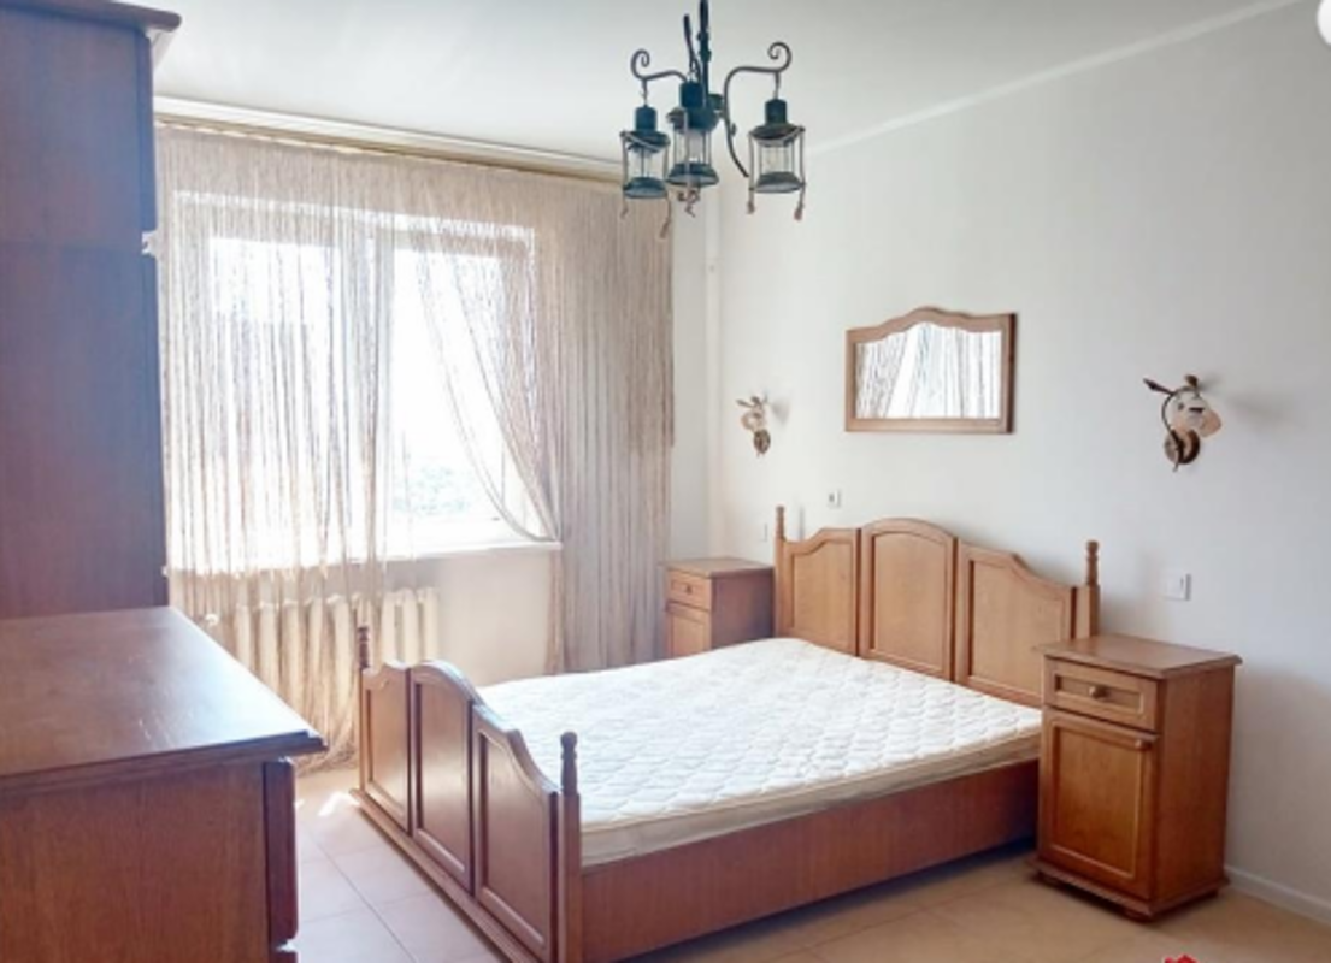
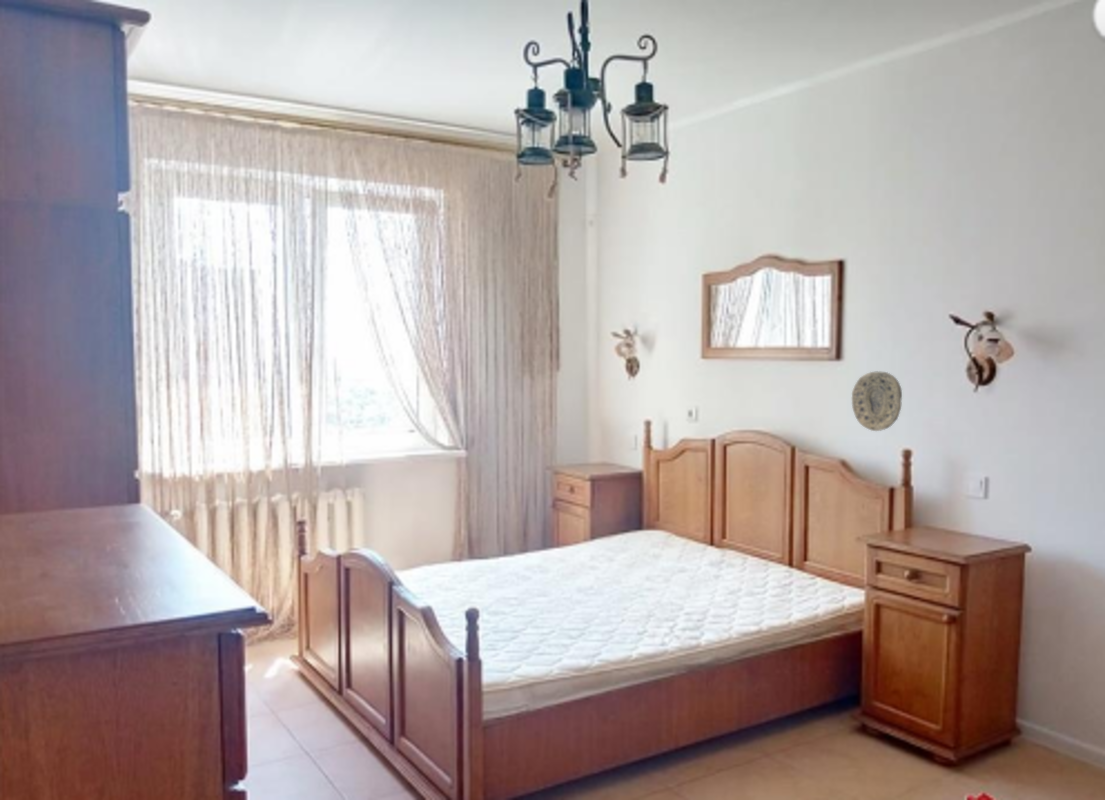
+ decorative plate (875, 401)
